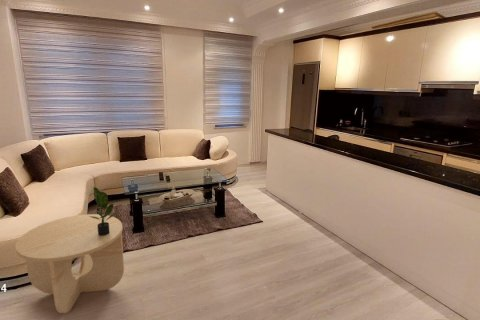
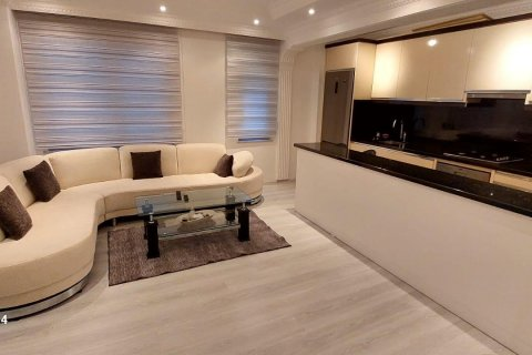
- potted plant (105, 212)
- side table (81, 262)
